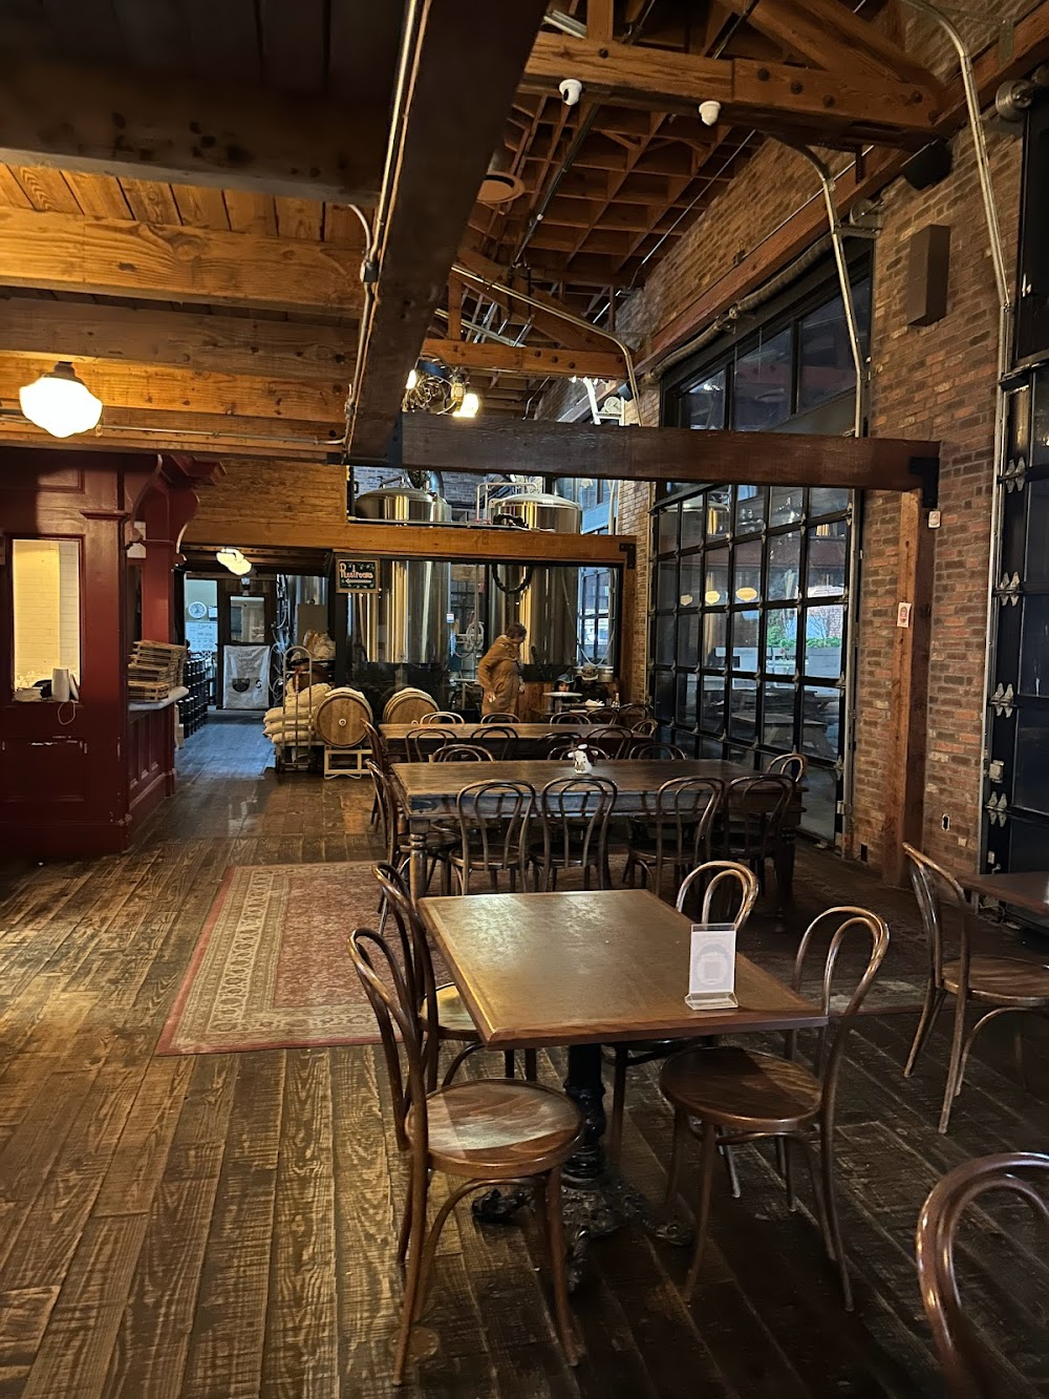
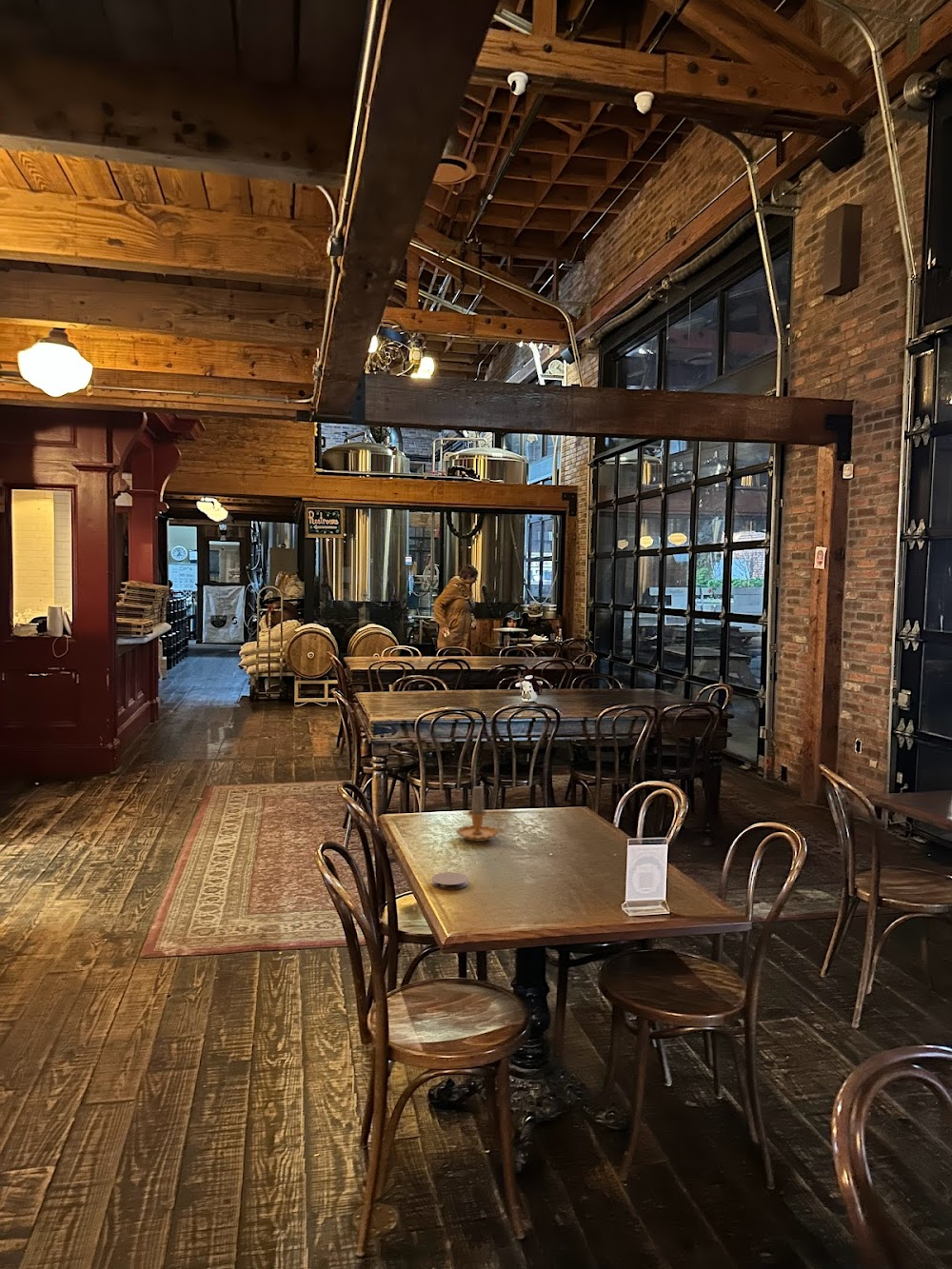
+ coaster (449, 881)
+ candle (482, 810)
